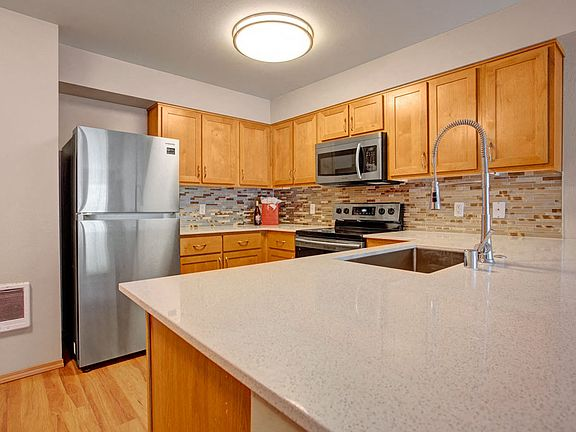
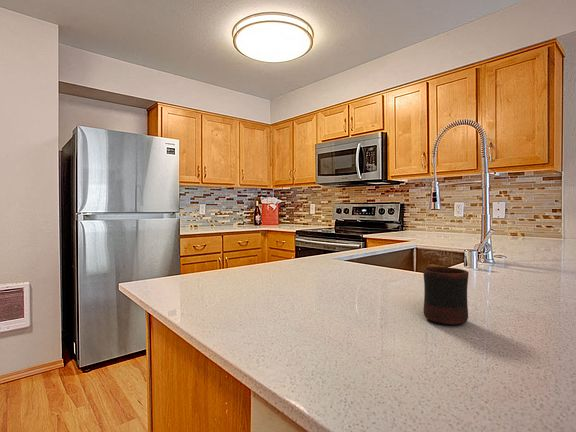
+ mug (440, 292)
